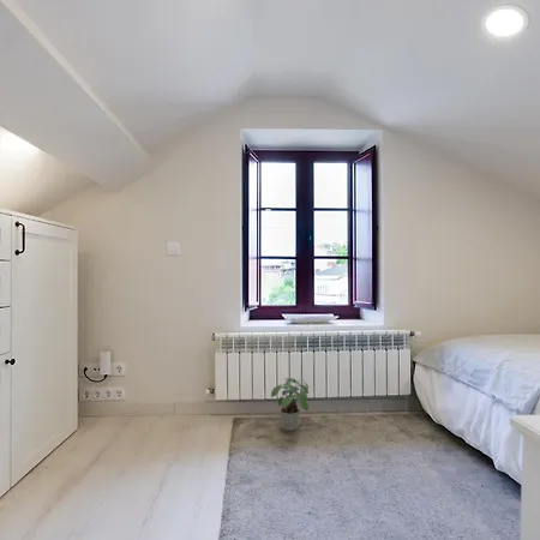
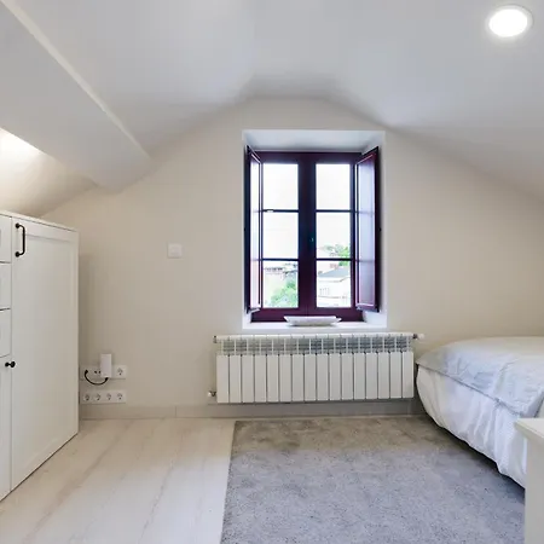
- potted plant (290, 404)
